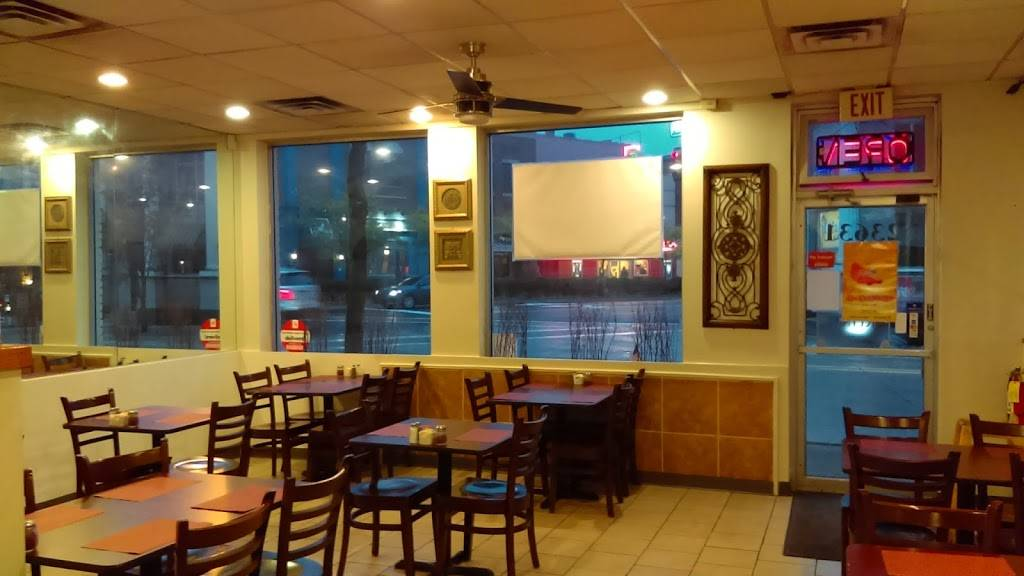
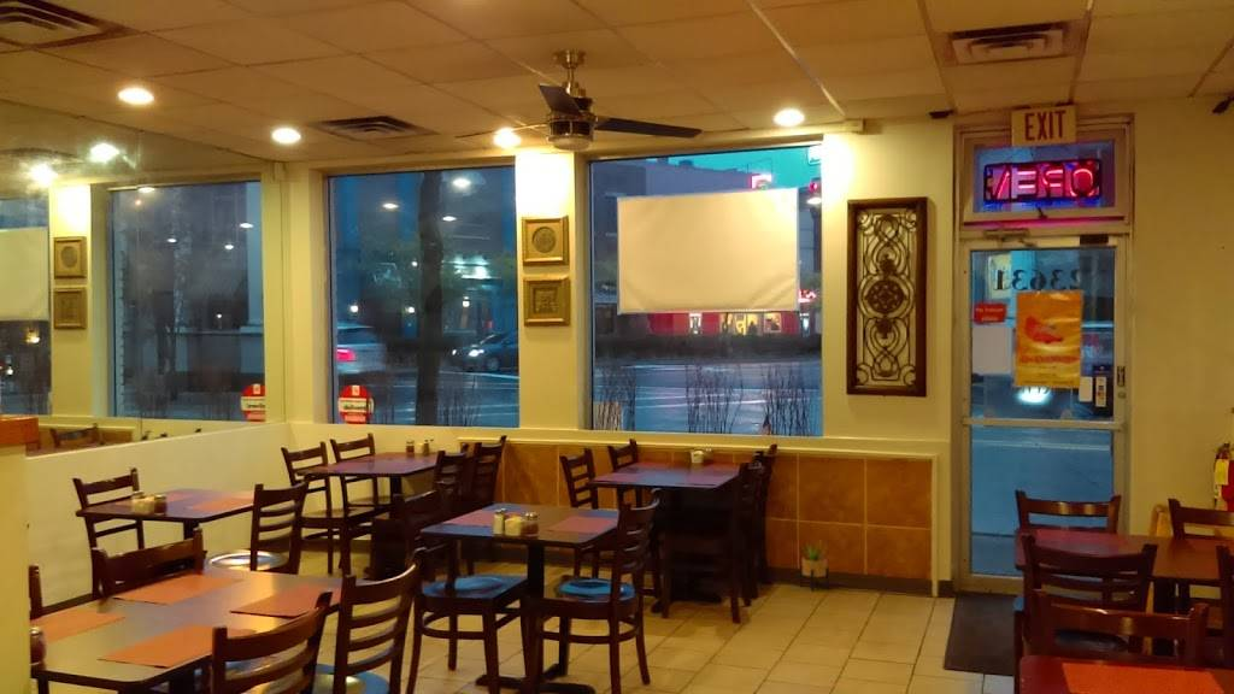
+ potted plant (813, 563)
